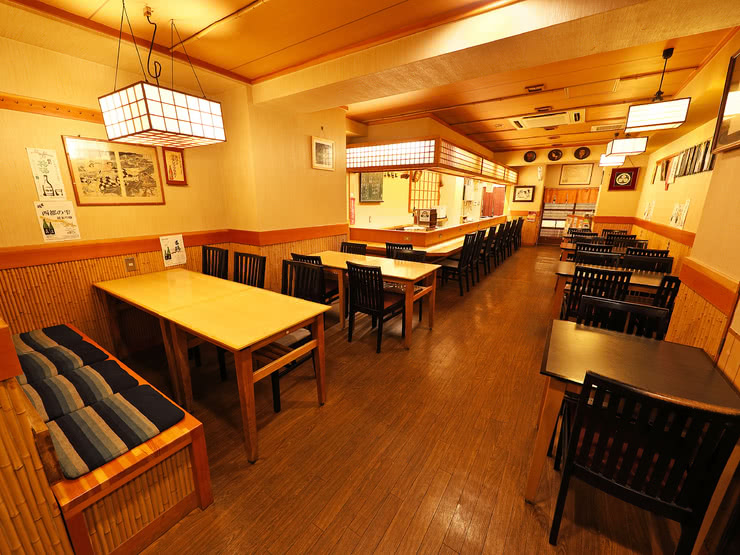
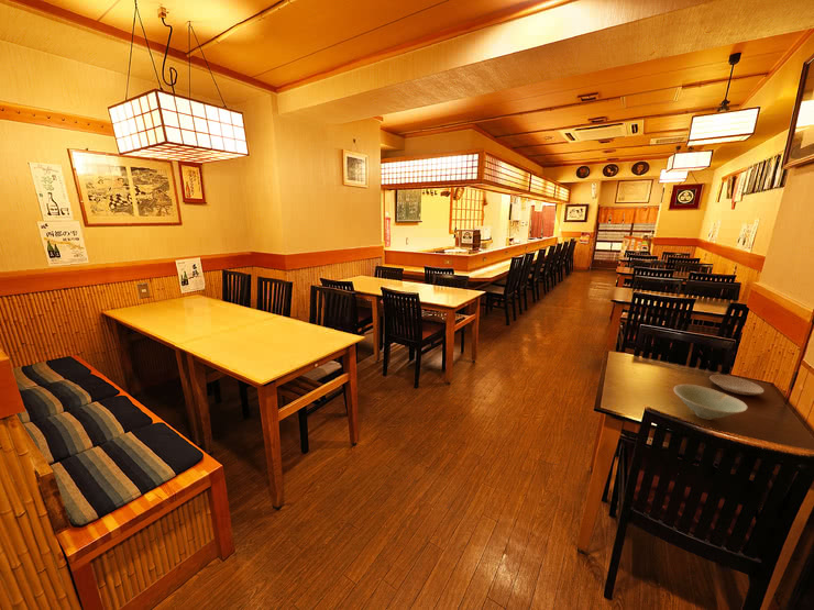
+ plate (735, 386)
+ bowl (706, 406)
